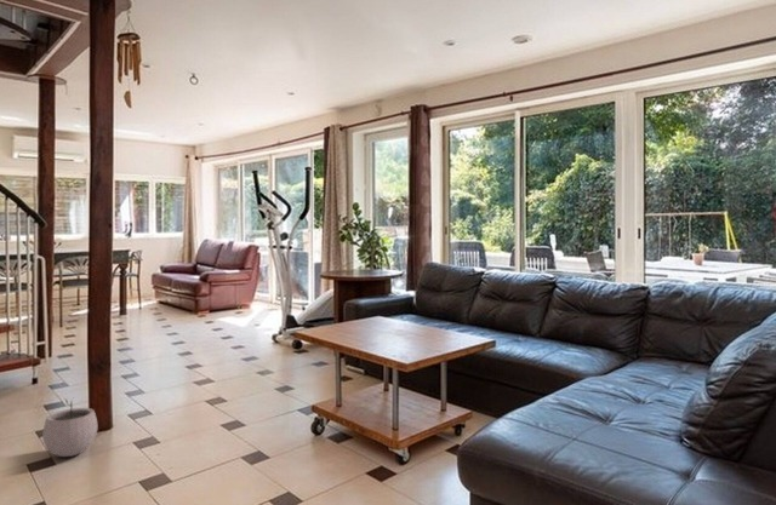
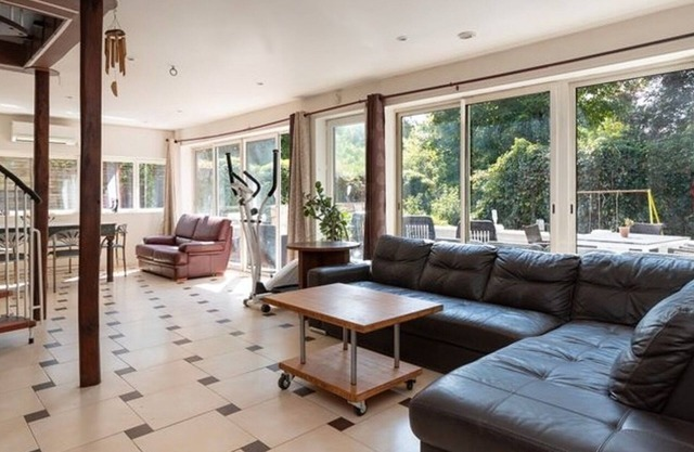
- plant pot (70, 425)
